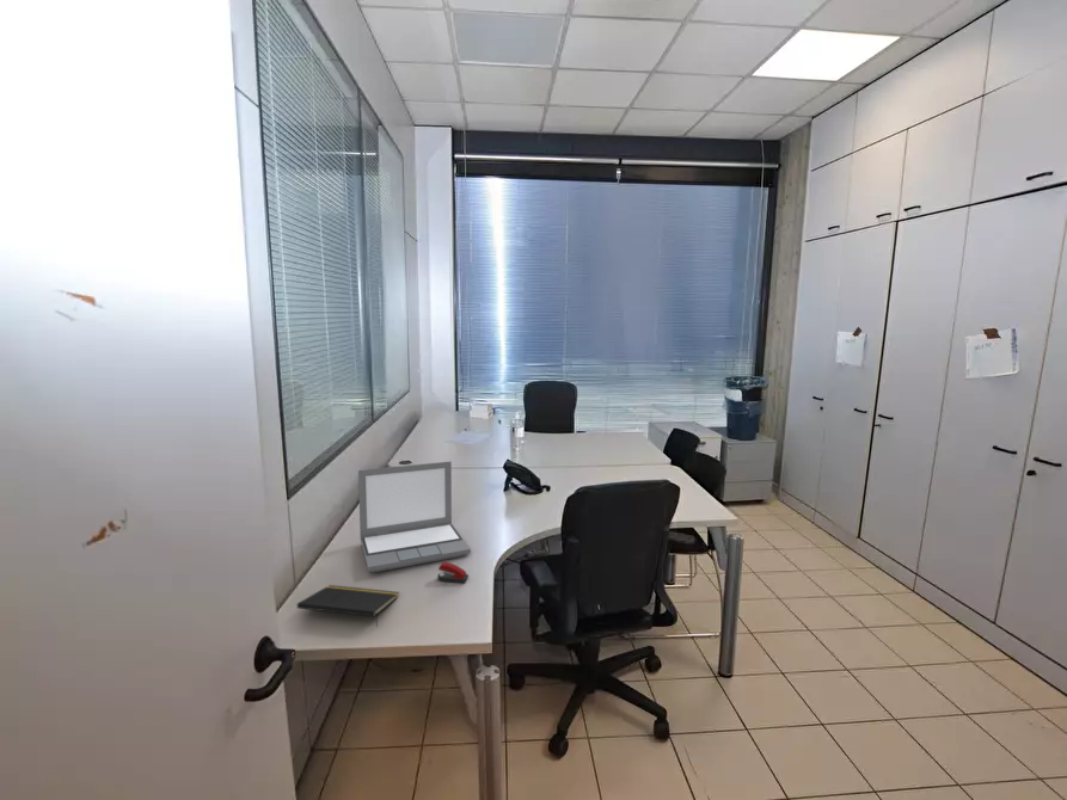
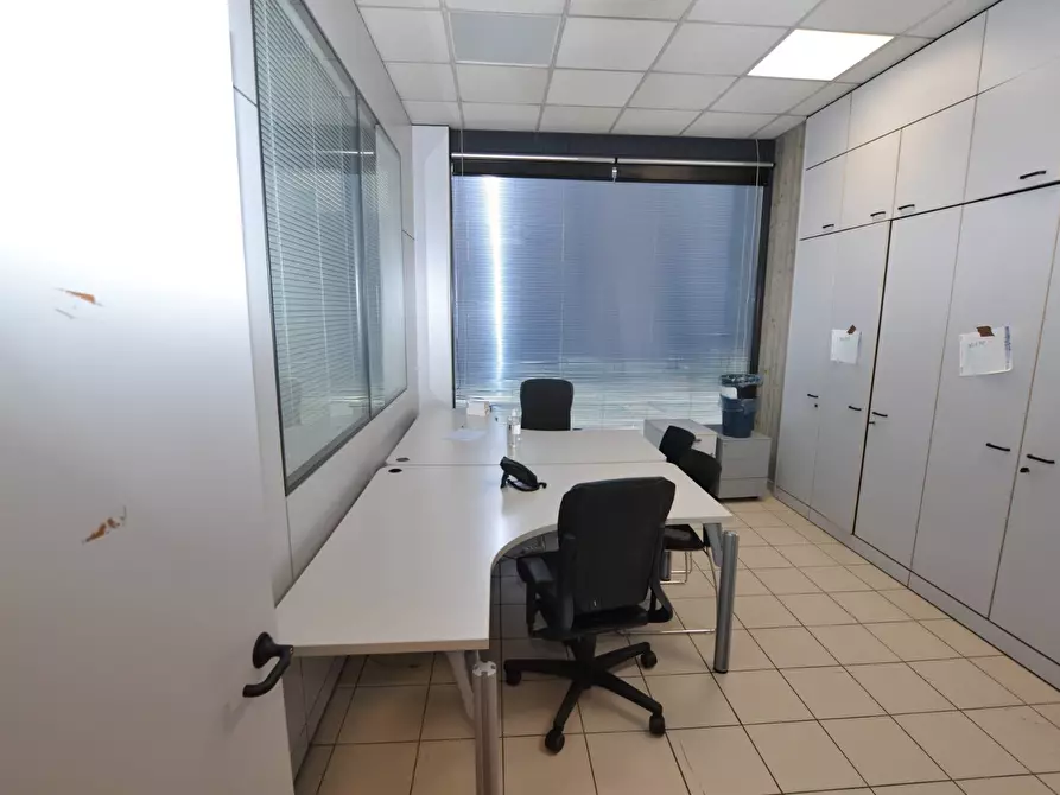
- stapler (452, 571)
- notepad (350, 599)
- laptop (413, 512)
